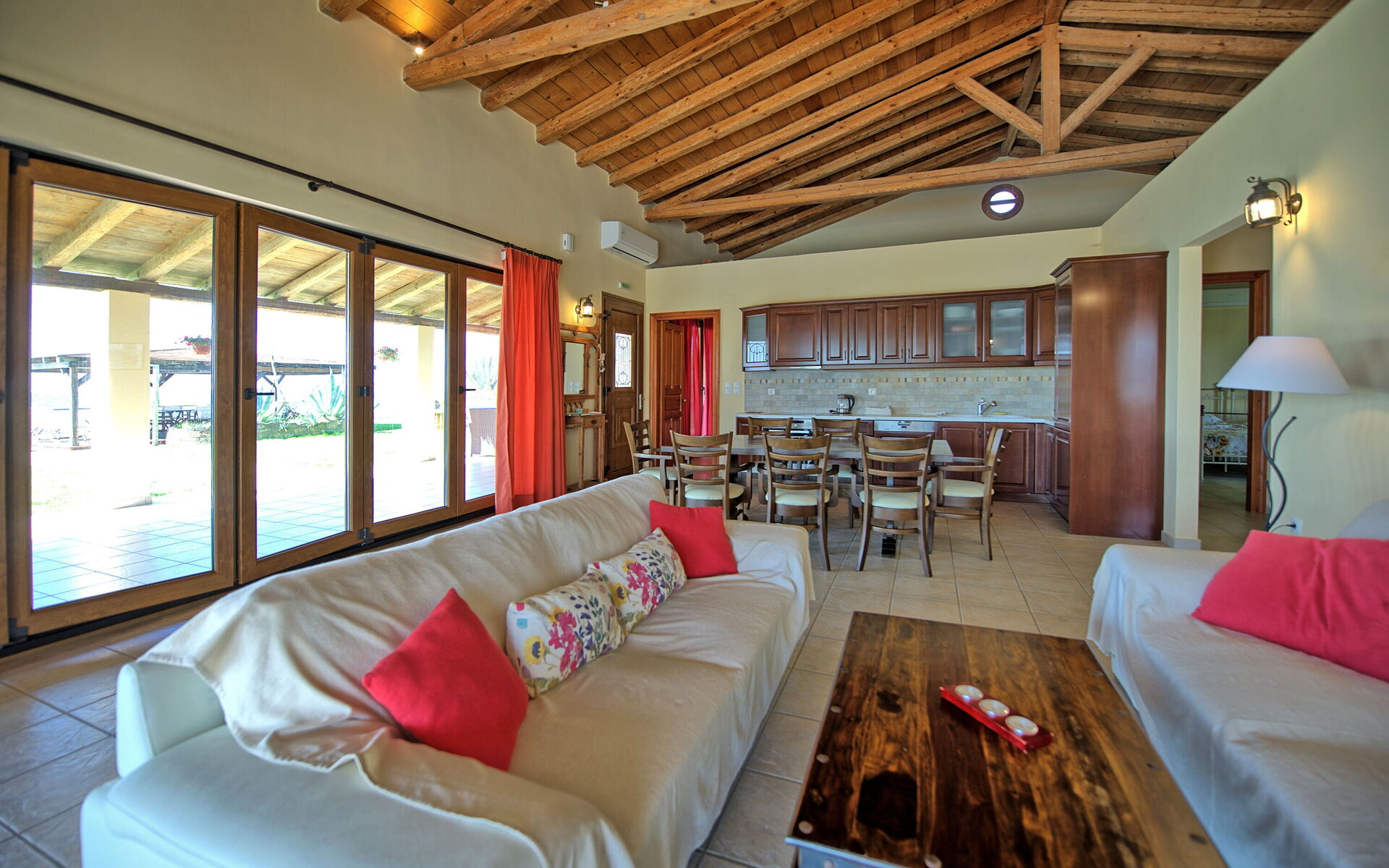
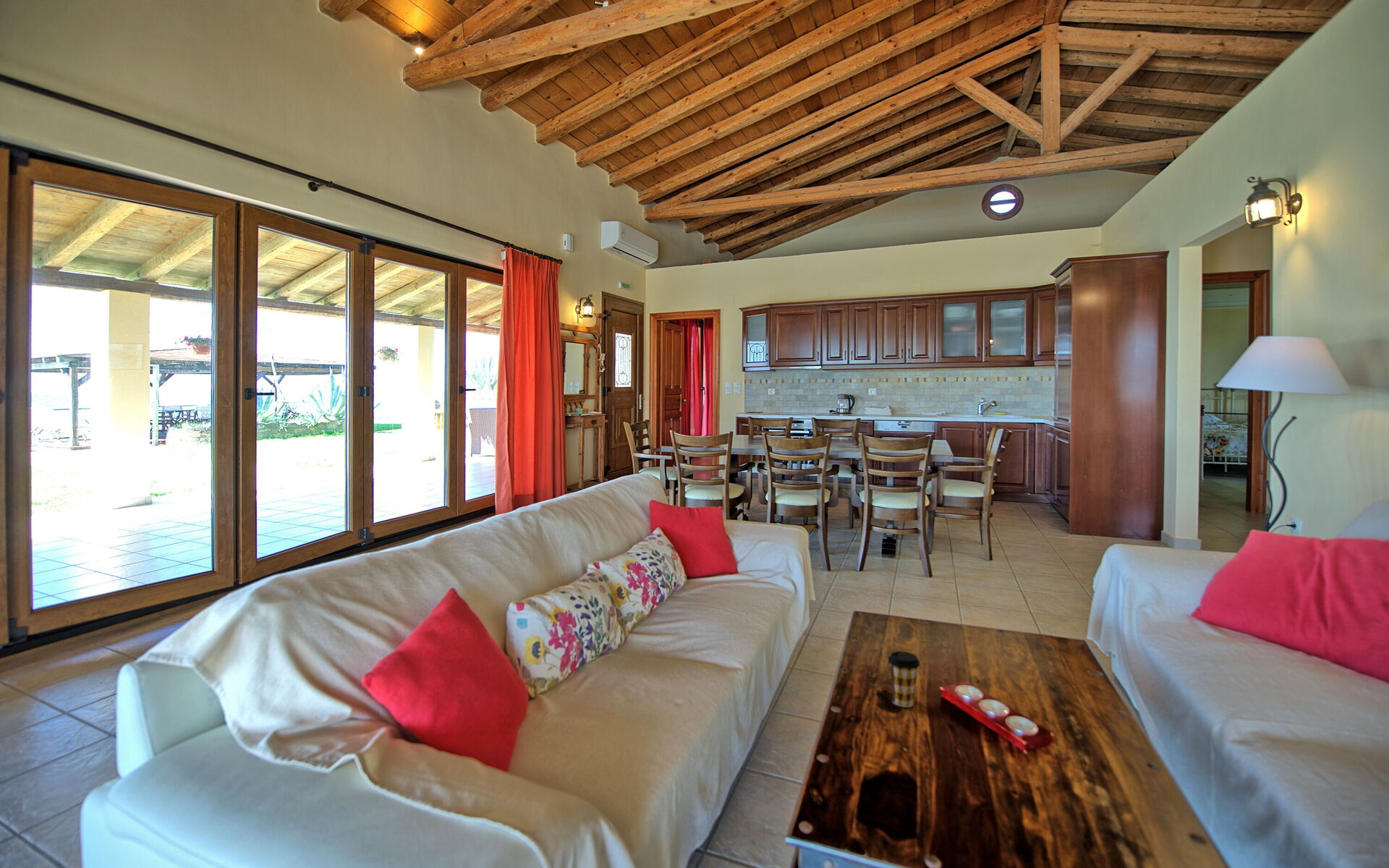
+ coffee cup (904, 679)
